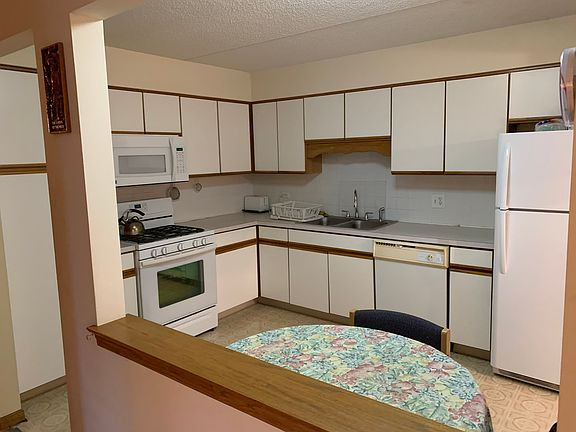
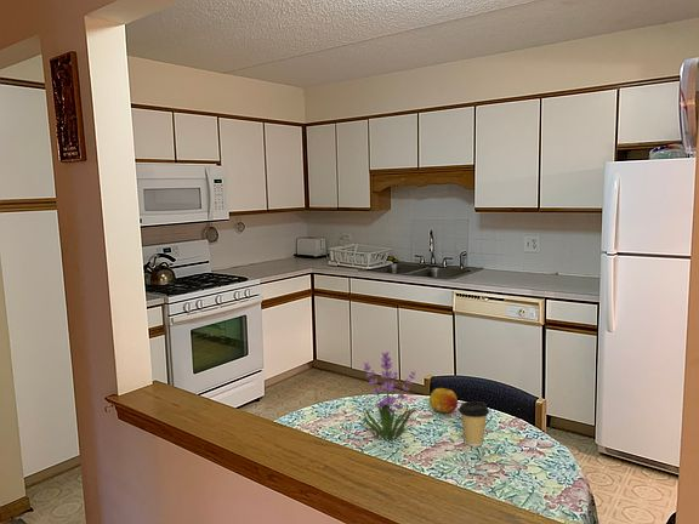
+ fruit (443, 400)
+ plant (387, 392)
+ coffee cup (473, 423)
